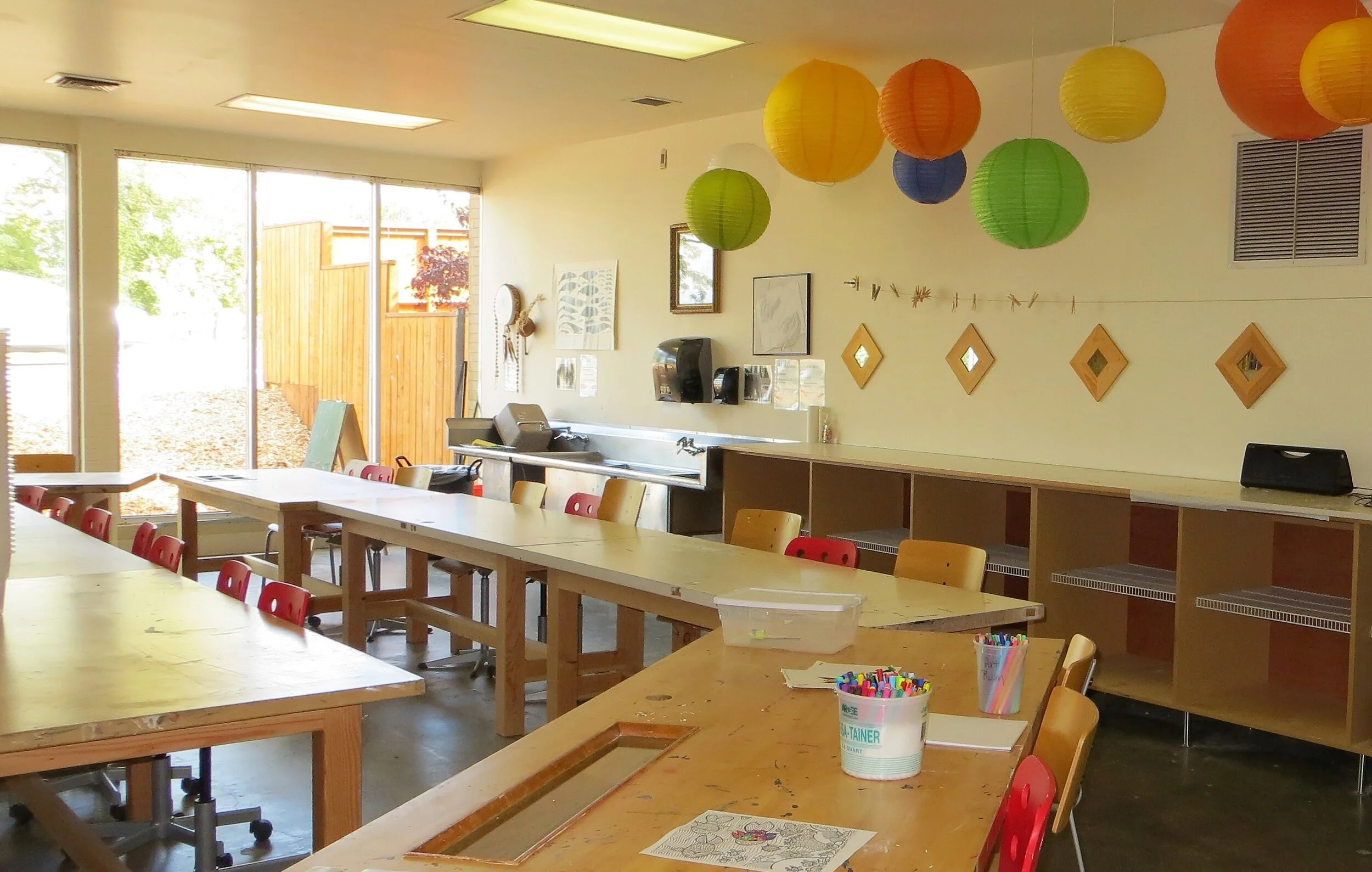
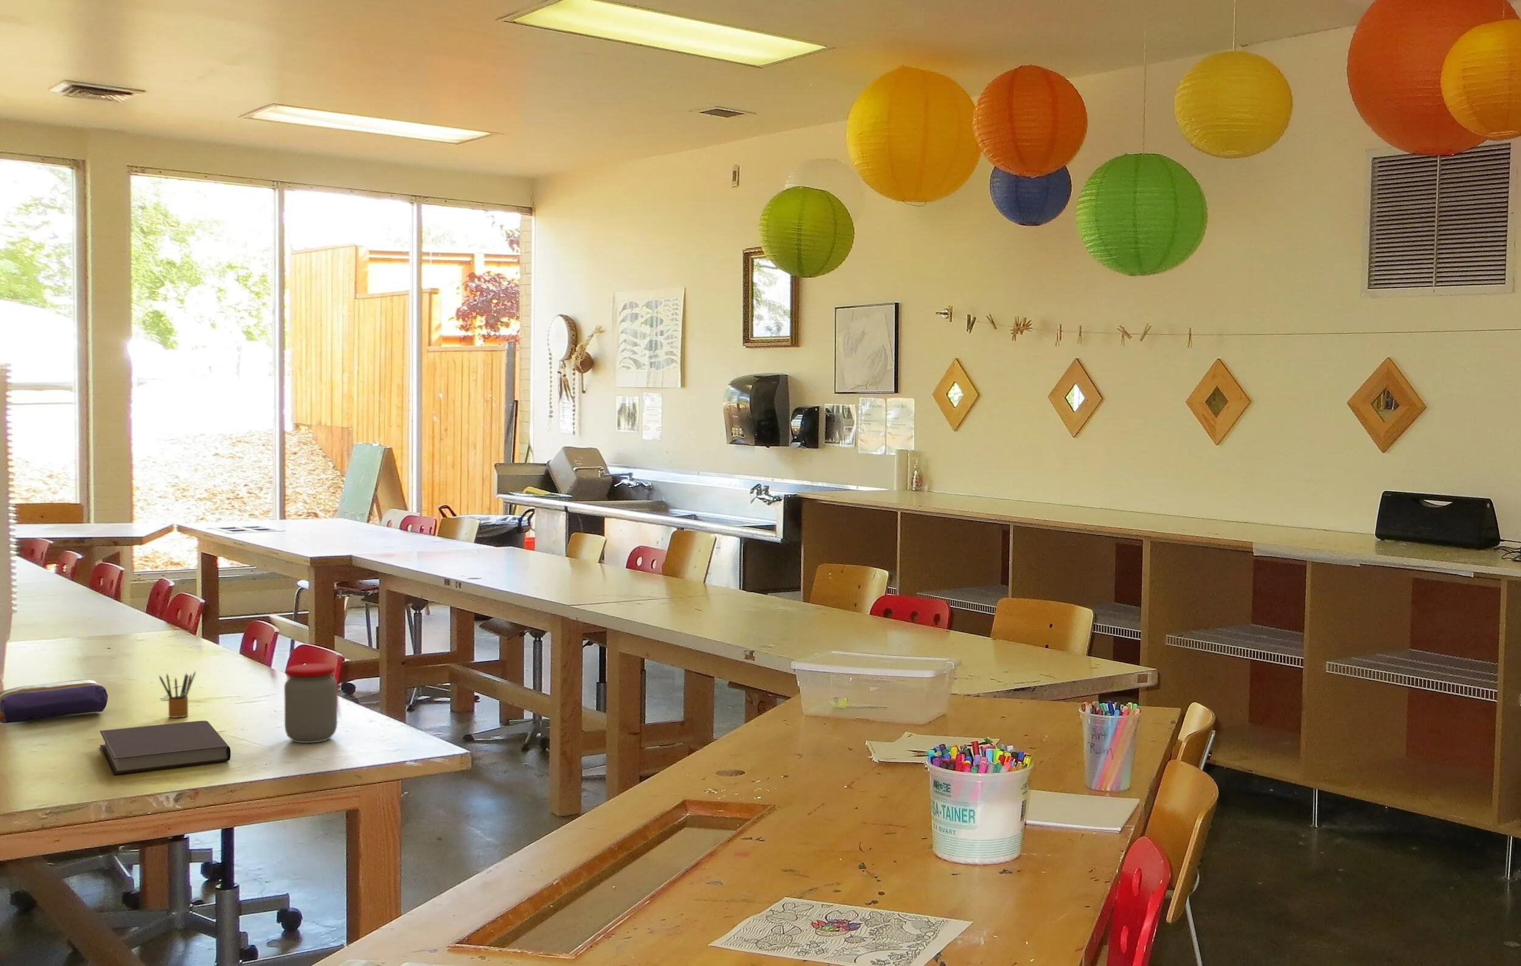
+ notebook (164, 746)
+ pencil box (177, 693)
+ pencil case (53, 700)
+ jar (310, 702)
